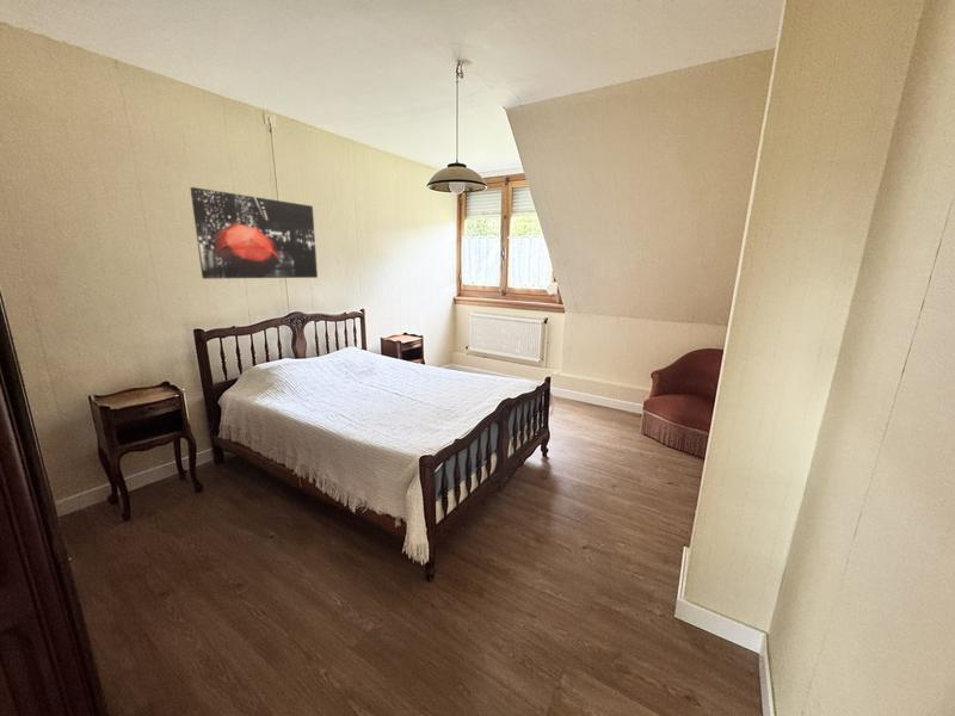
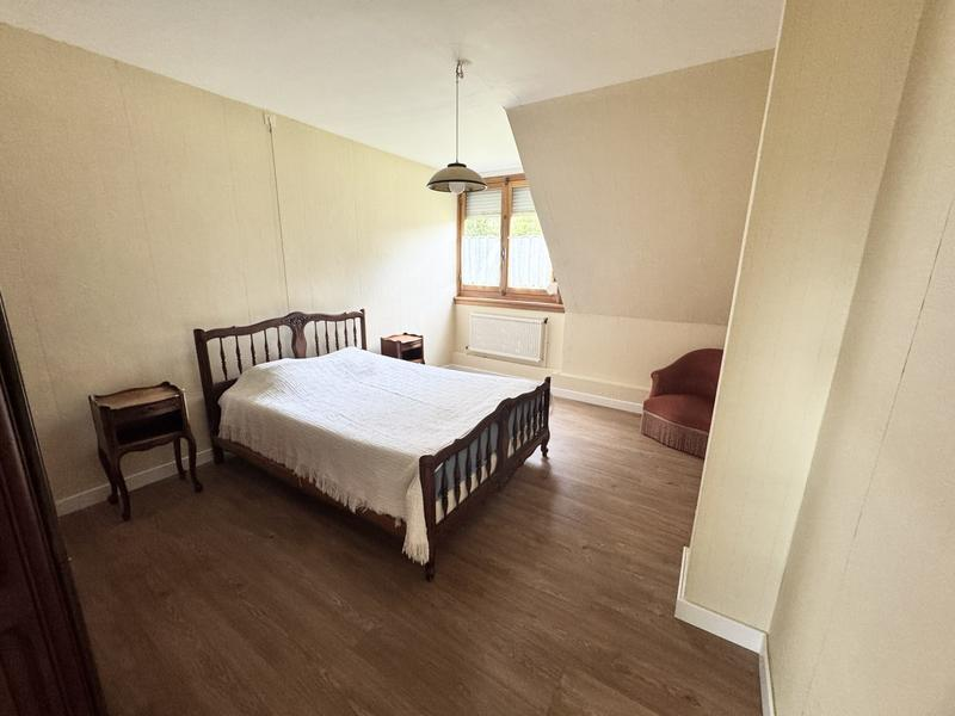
- wall art (263, 239)
